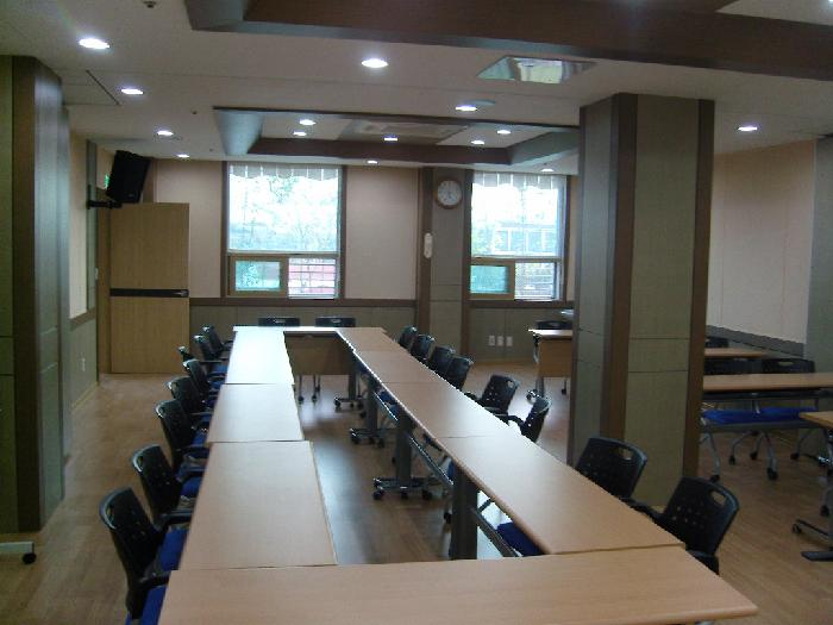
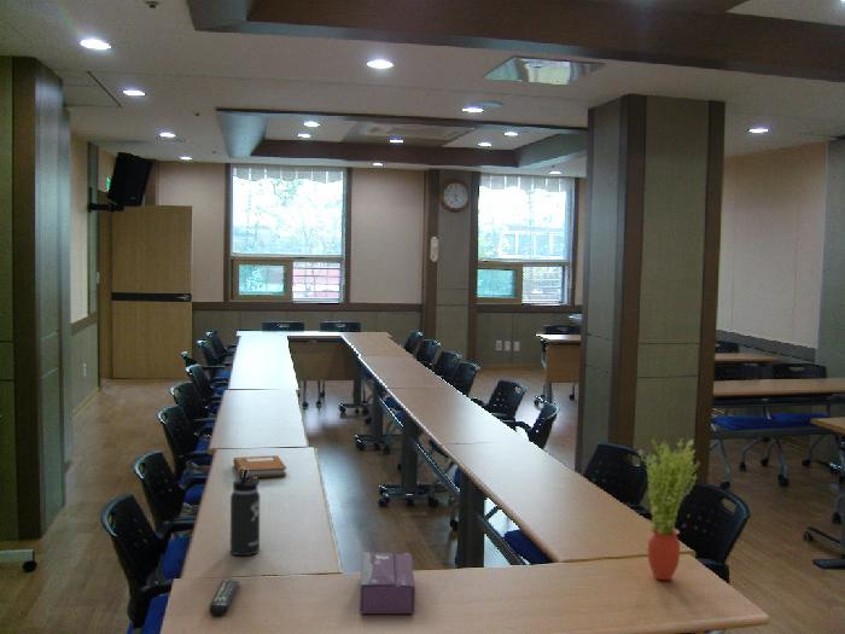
+ tissue box (386, 581)
+ potted plant (668, 505)
+ remote control (225, 595)
+ thermos bottle (246, 508)
+ notebook (258, 465)
